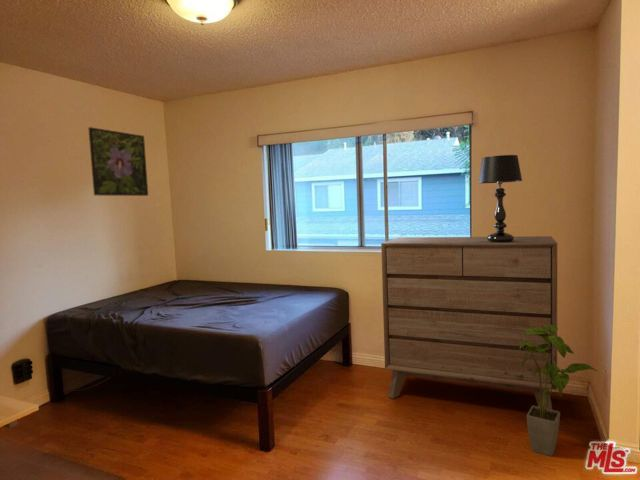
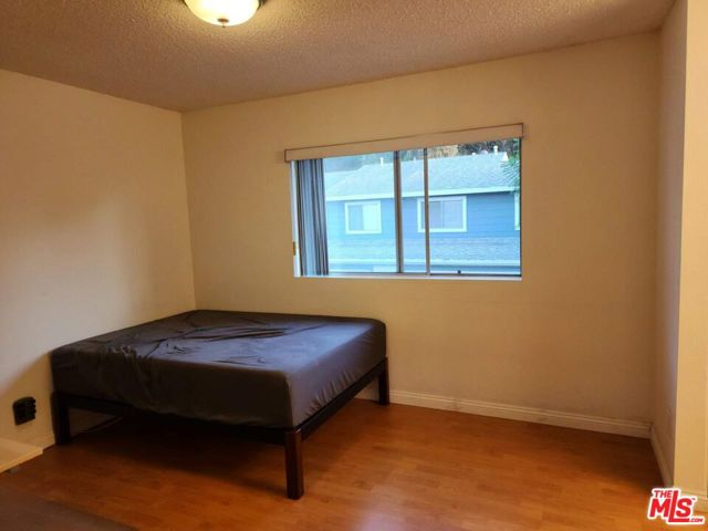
- house plant (553, 389)
- table lamp (500, 199)
- dresser (467, 318)
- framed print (120, 163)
